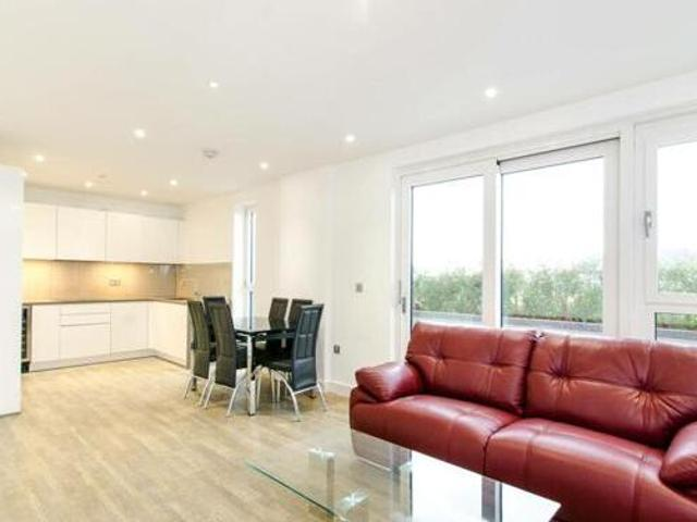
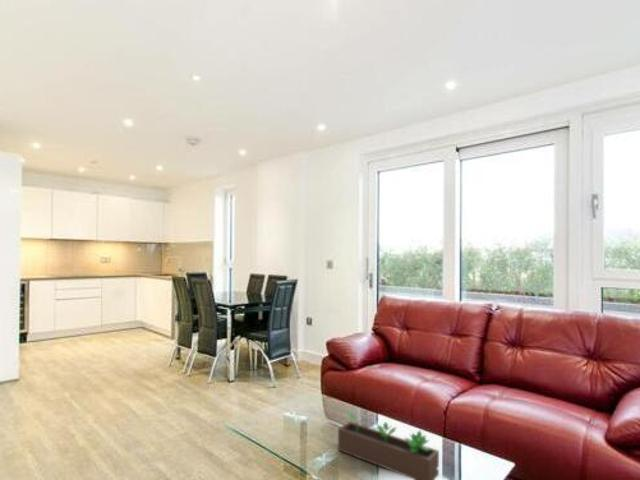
+ succulent planter (385, 442)
